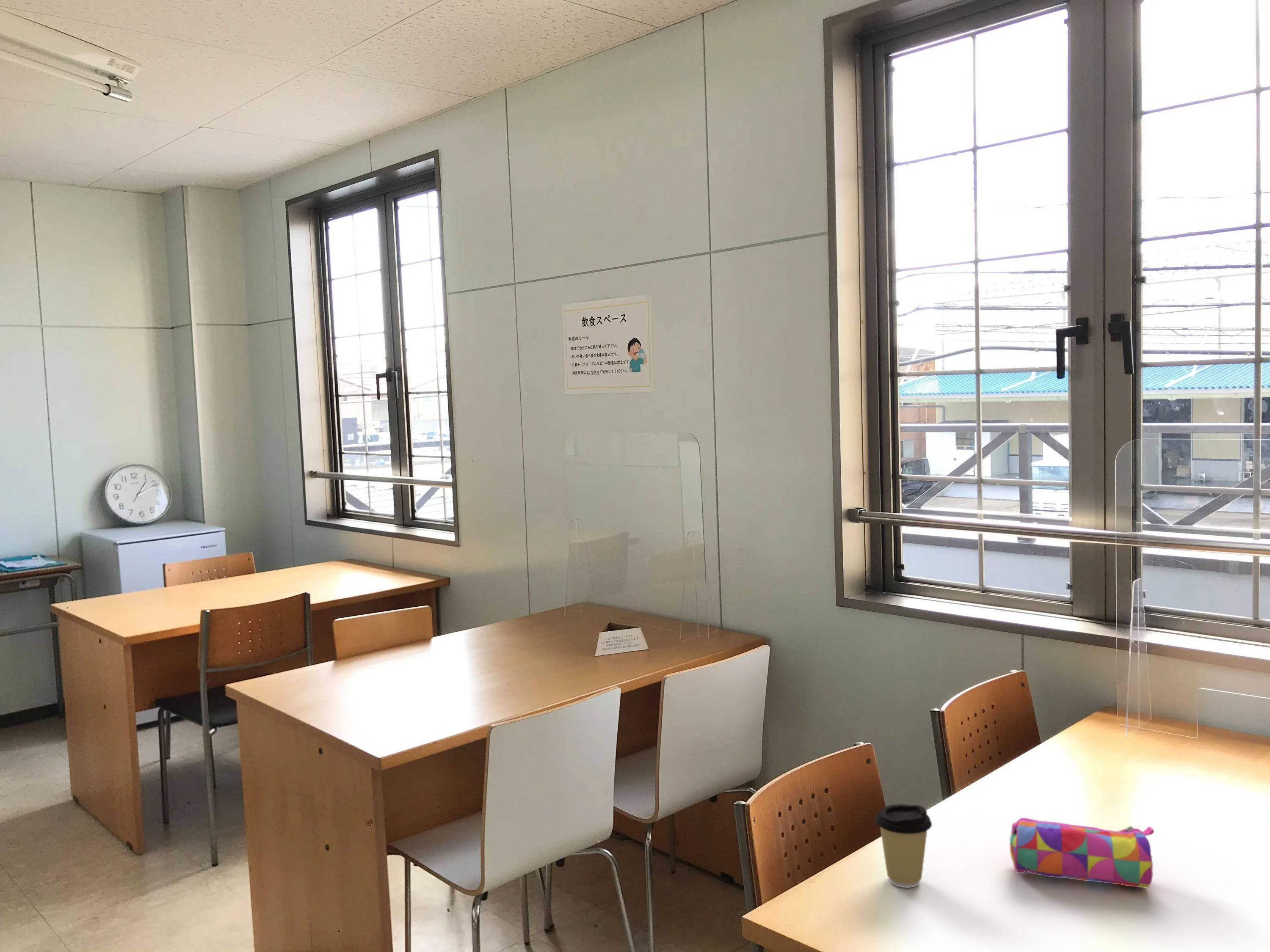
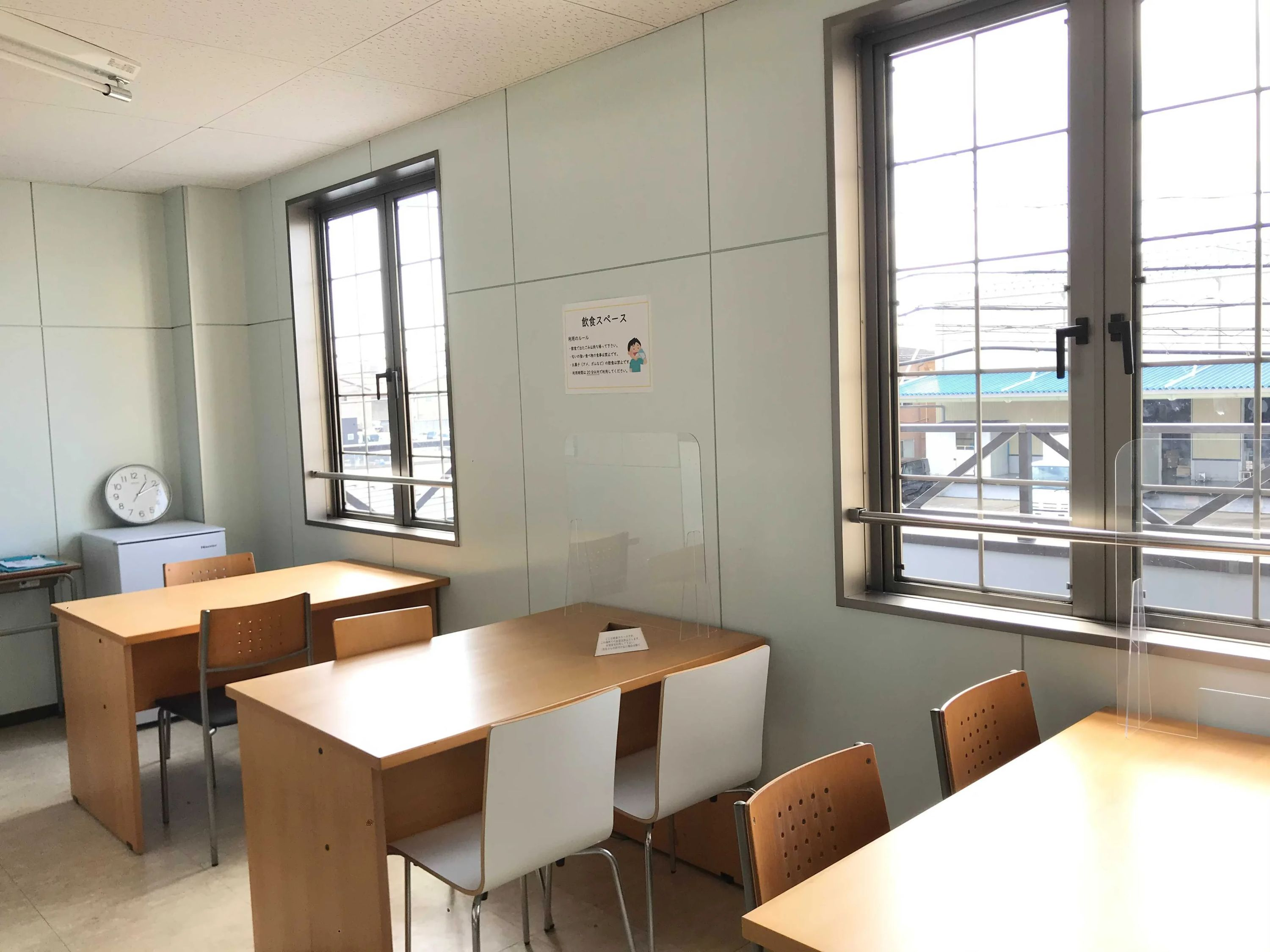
- pencil case (1080, 850)
- coffee cup (904, 845)
